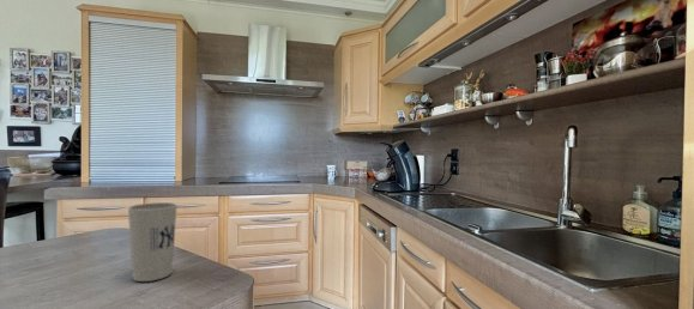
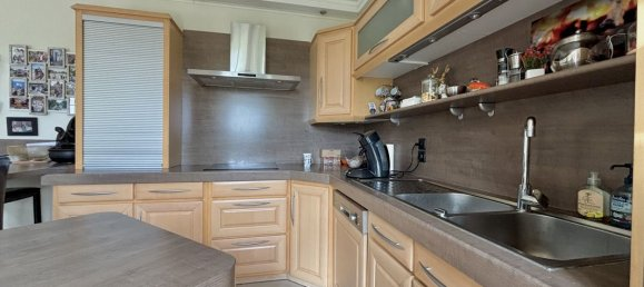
- cup (152, 240)
